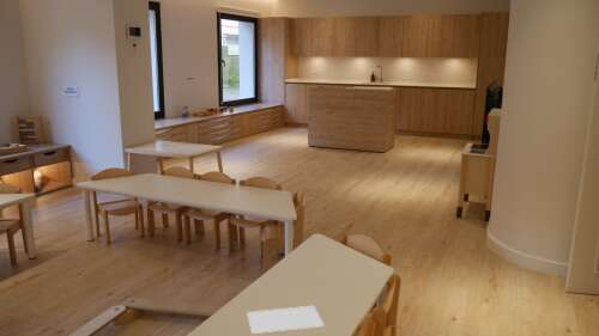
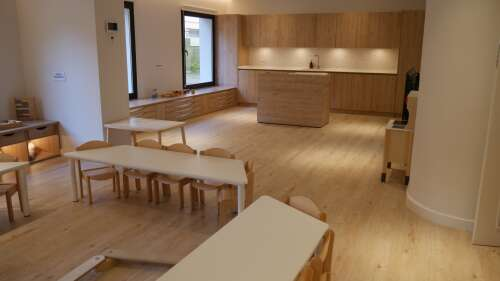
- paper sheet (282, 312)
